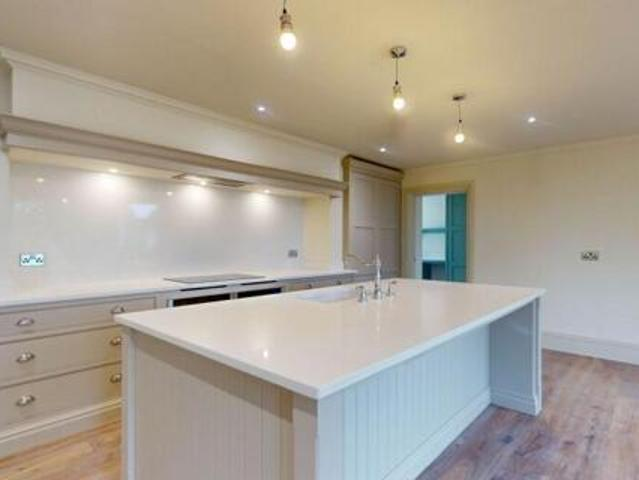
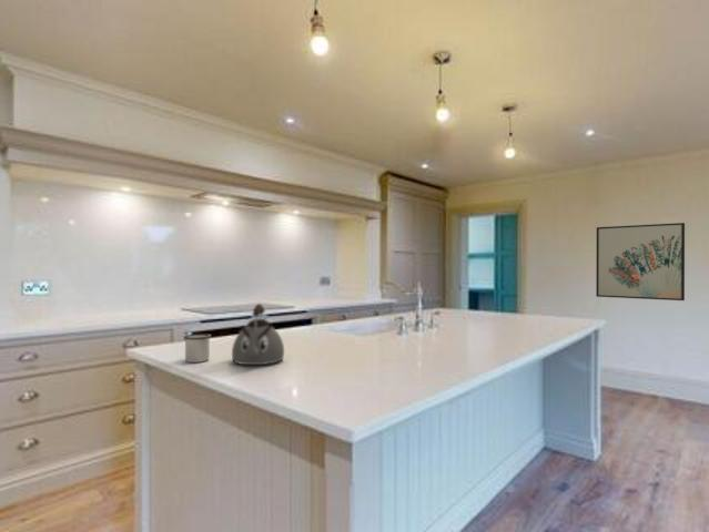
+ kettle (256, 334)
+ wall art (638, 262)
+ mug (197, 347)
